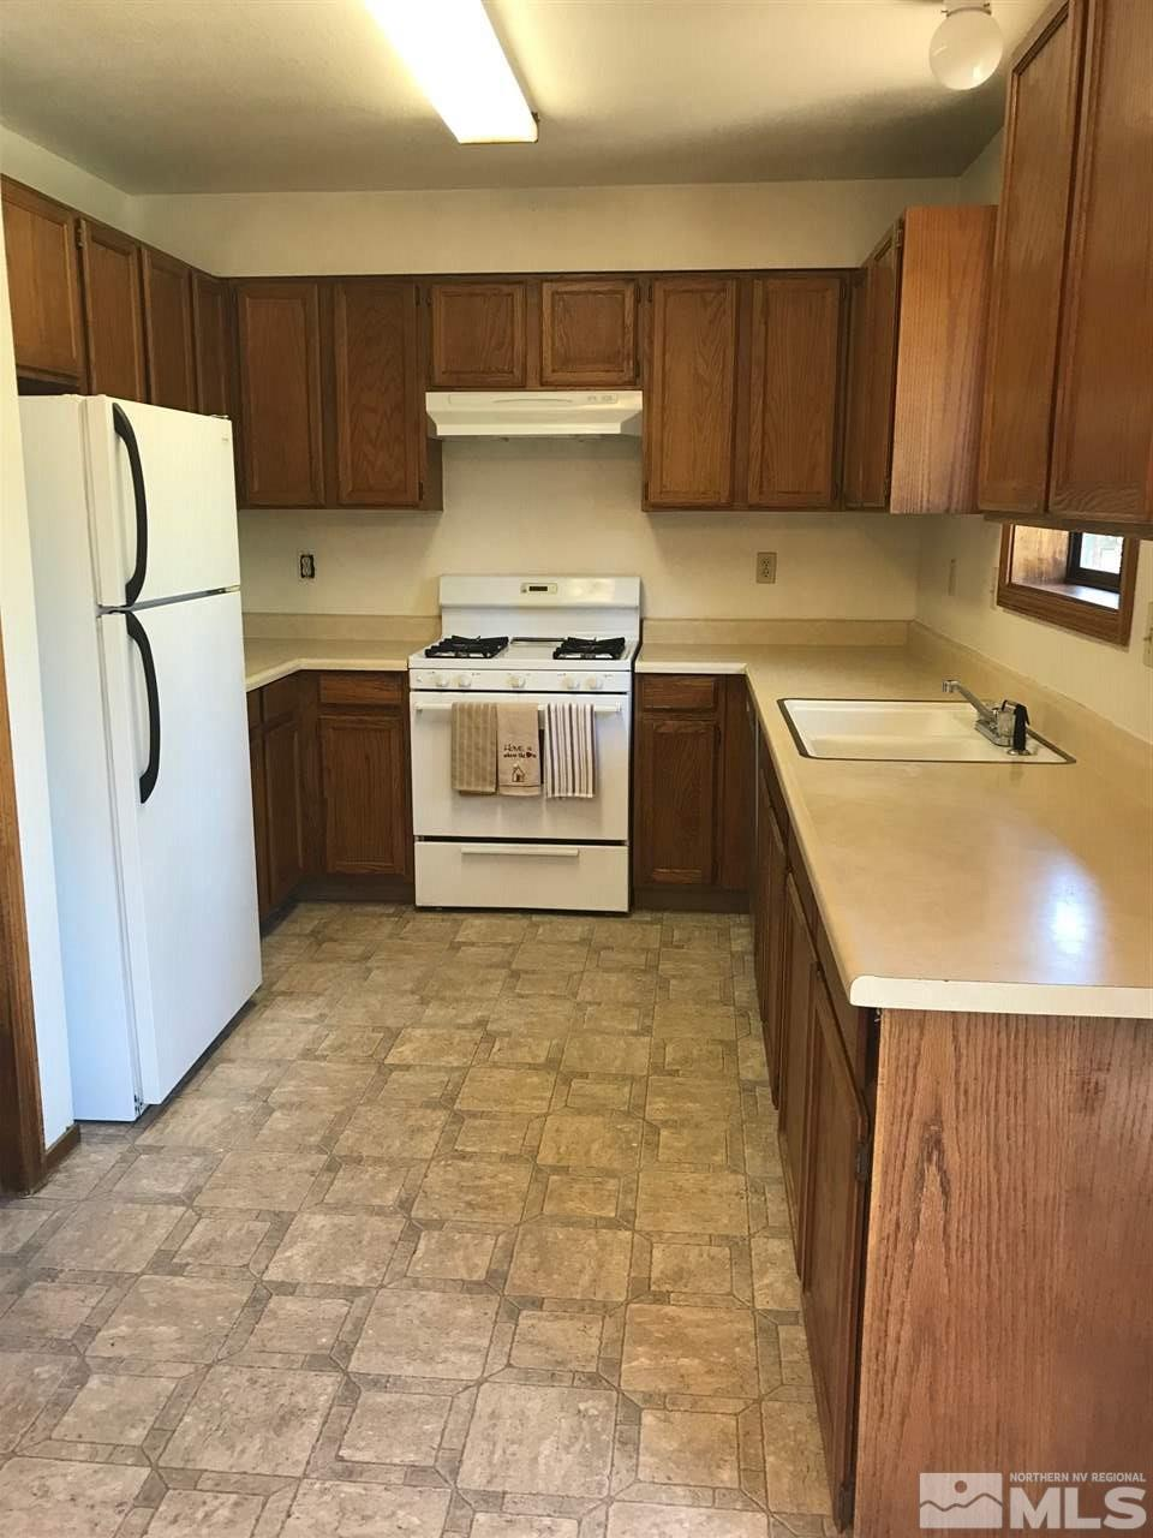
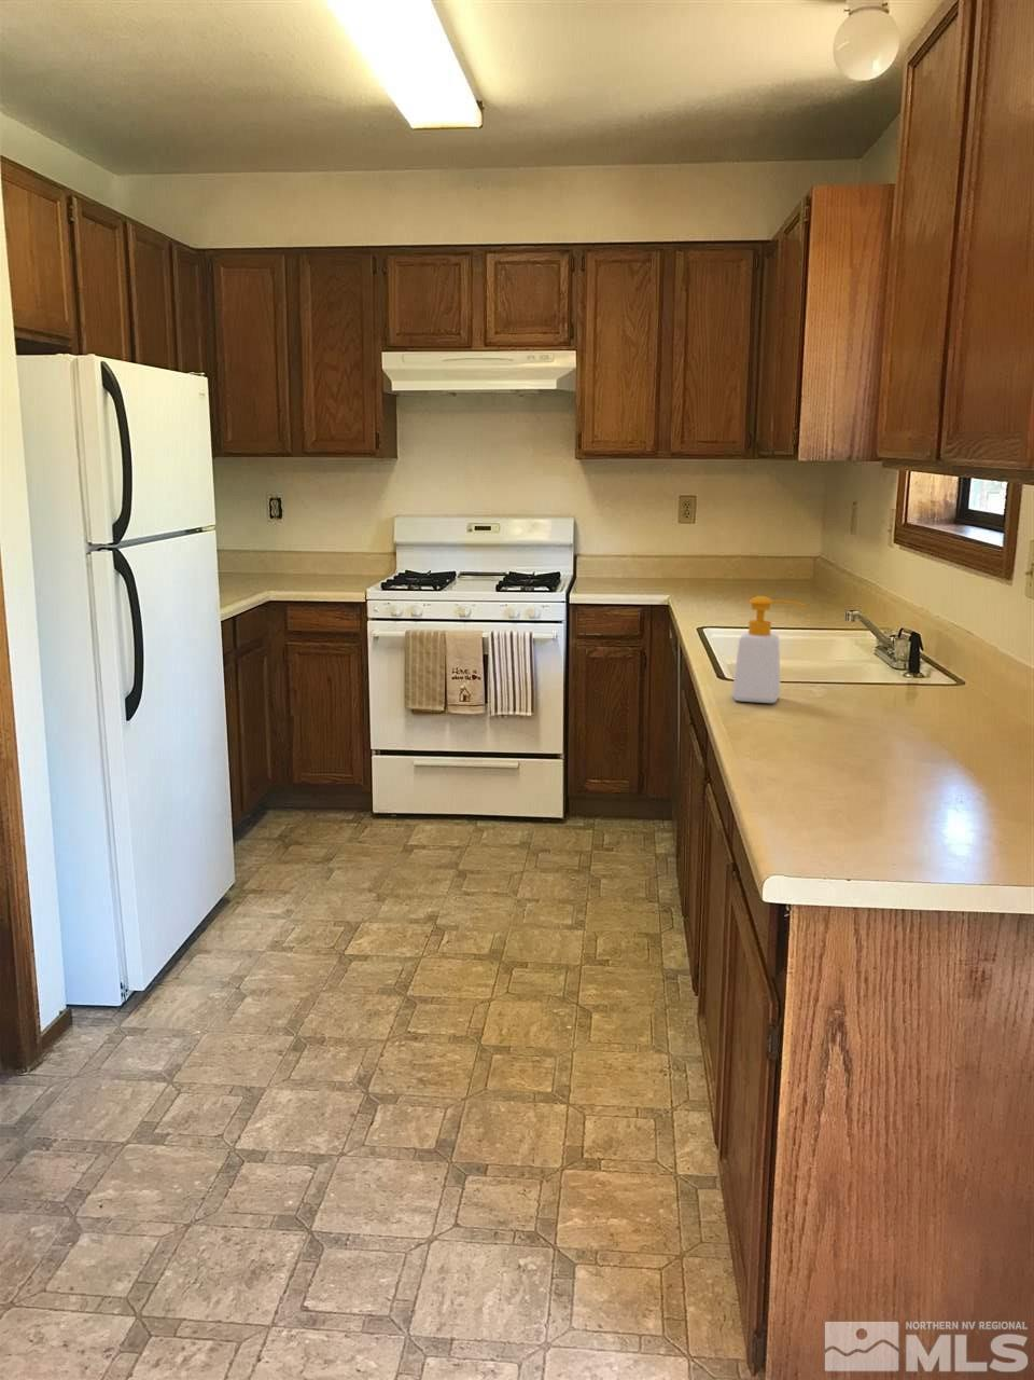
+ soap bottle (769, 648)
